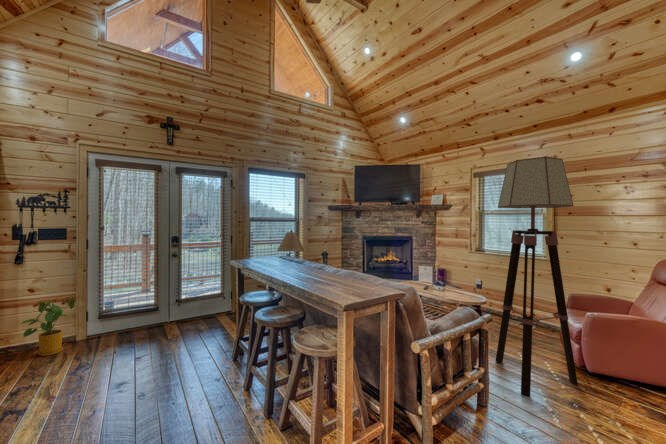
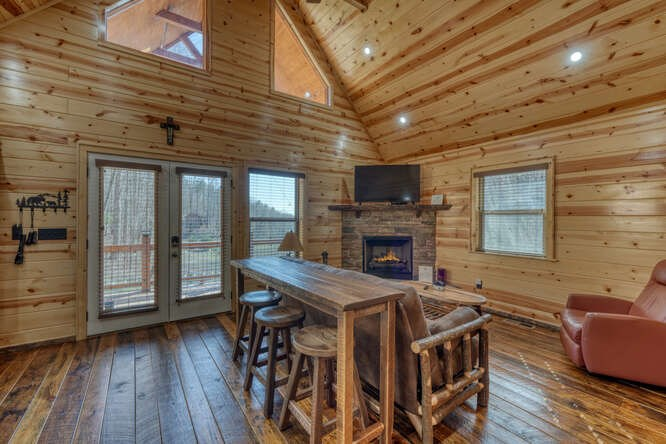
- house plant (49, 327)
- floor lamp (532, 269)
